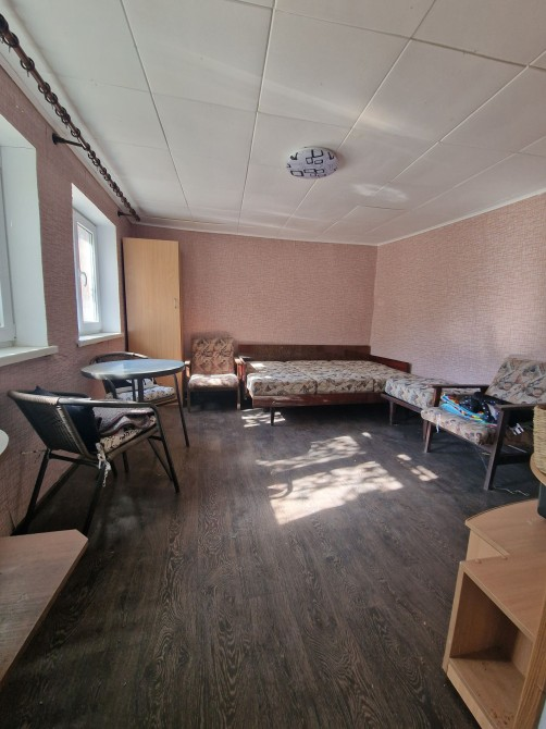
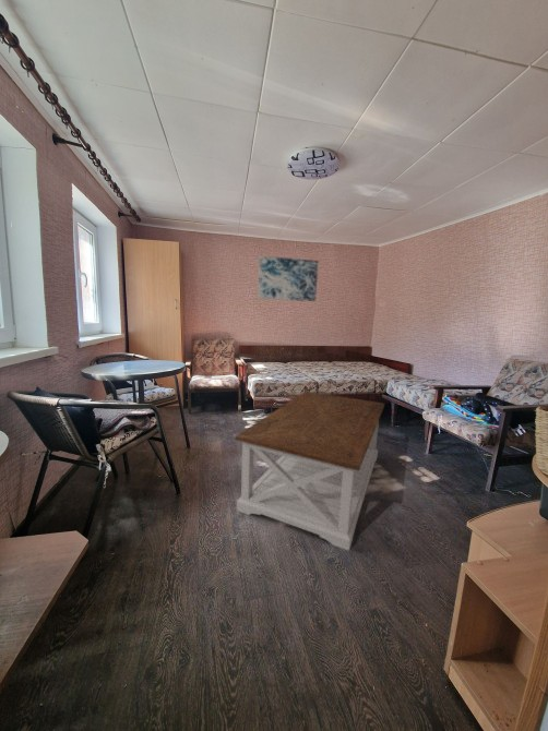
+ coffee table (321, 448)
+ wall art (288, 279)
